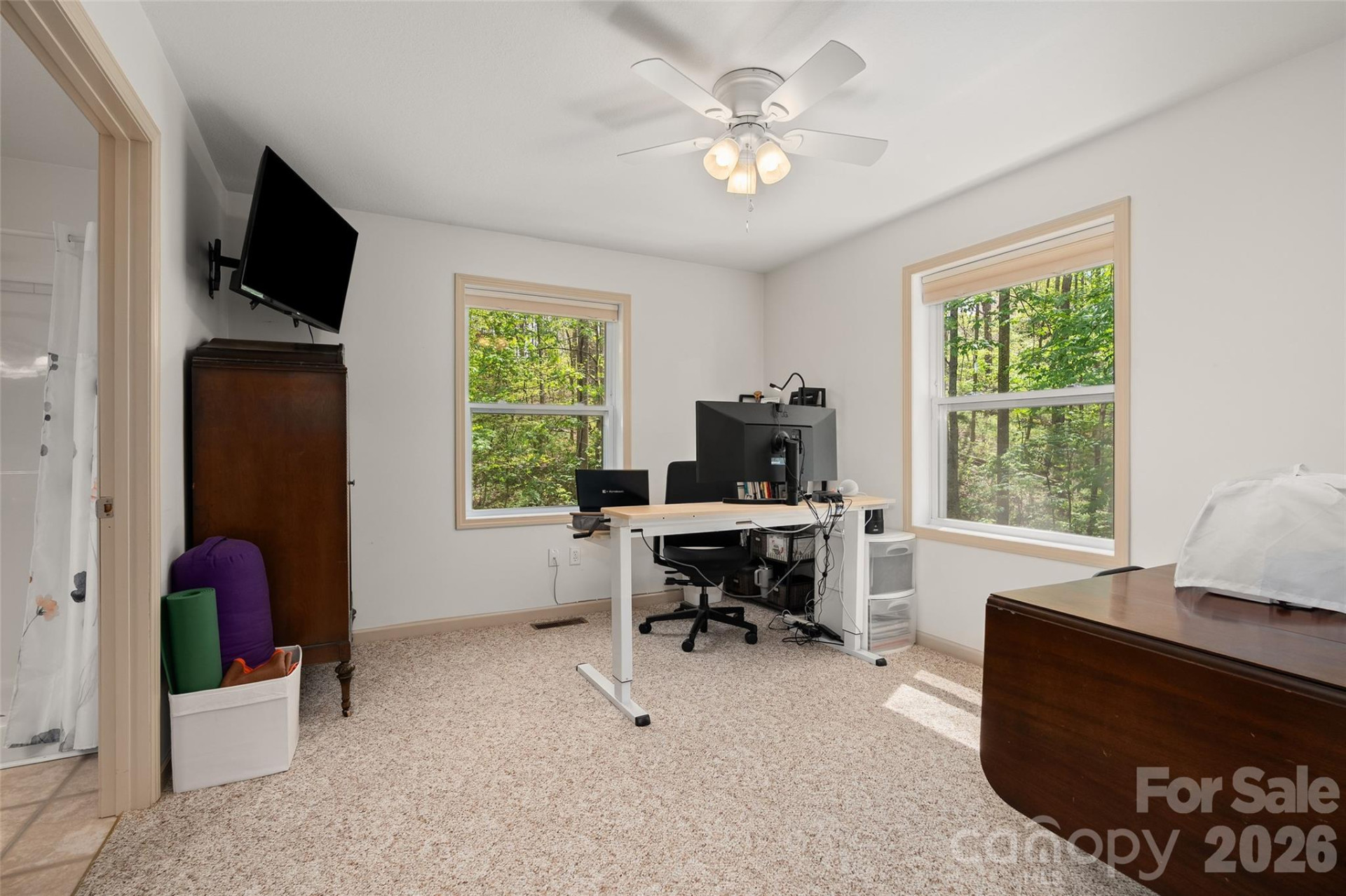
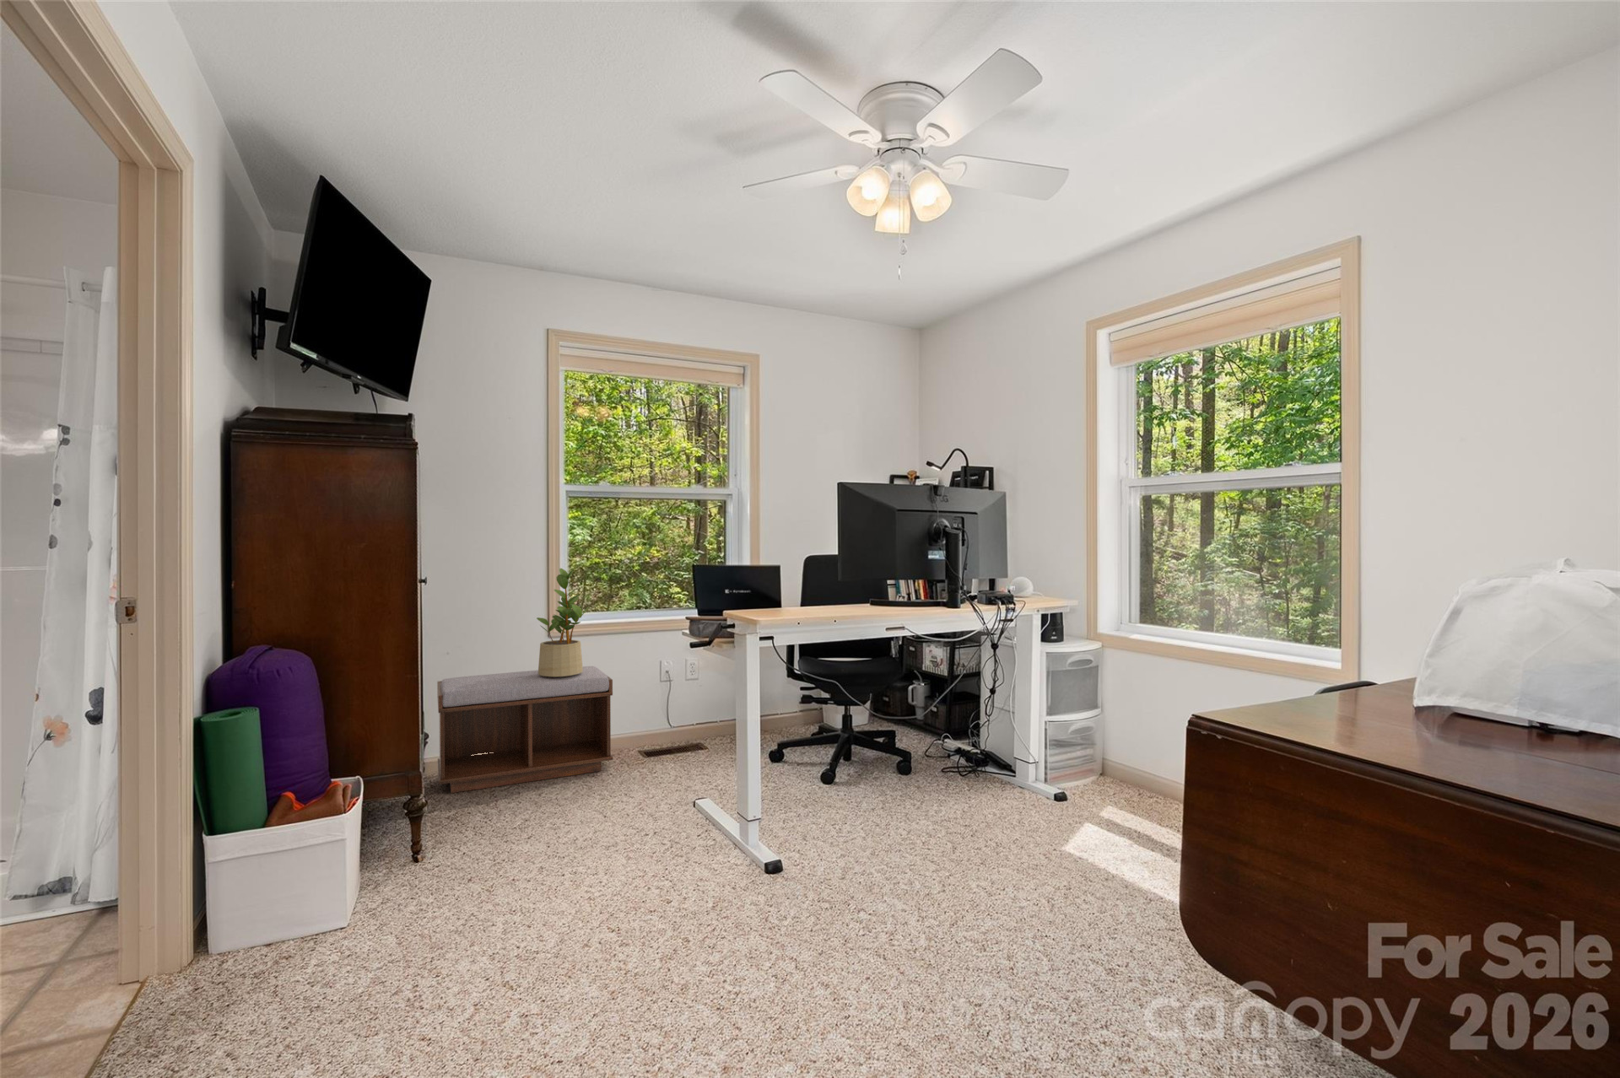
+ bench (525, 723)
+ potted plant (561, 620)
